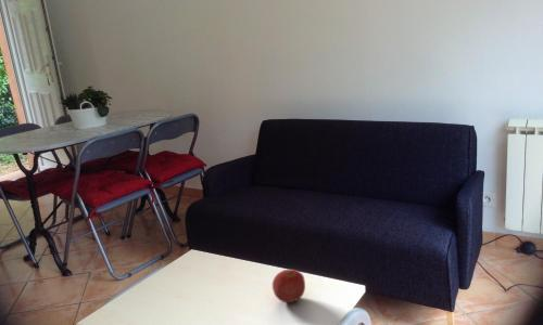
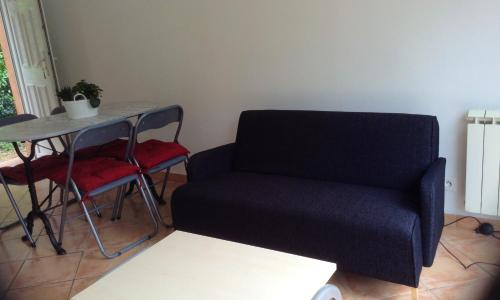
- fruit (289, 284)
